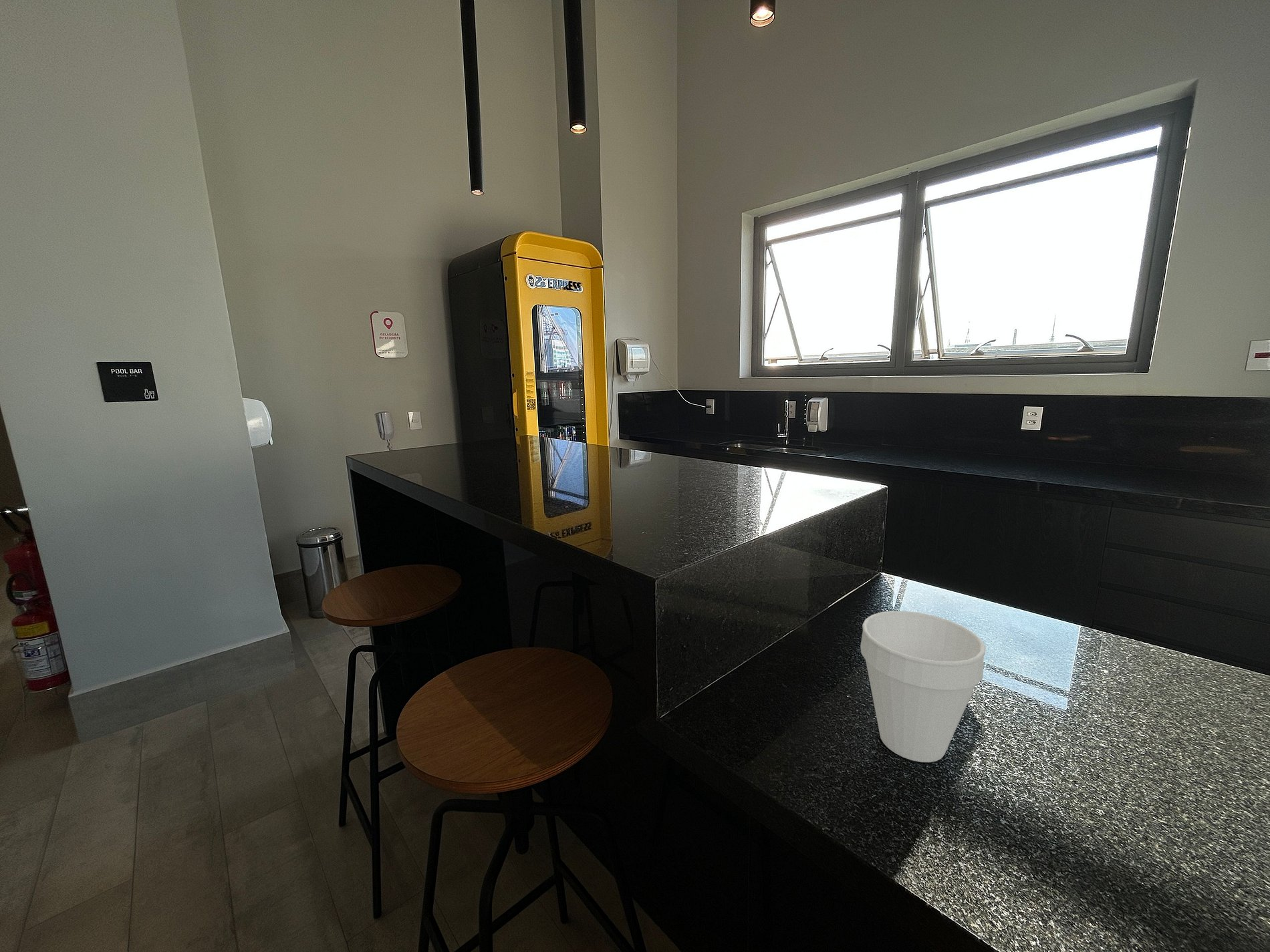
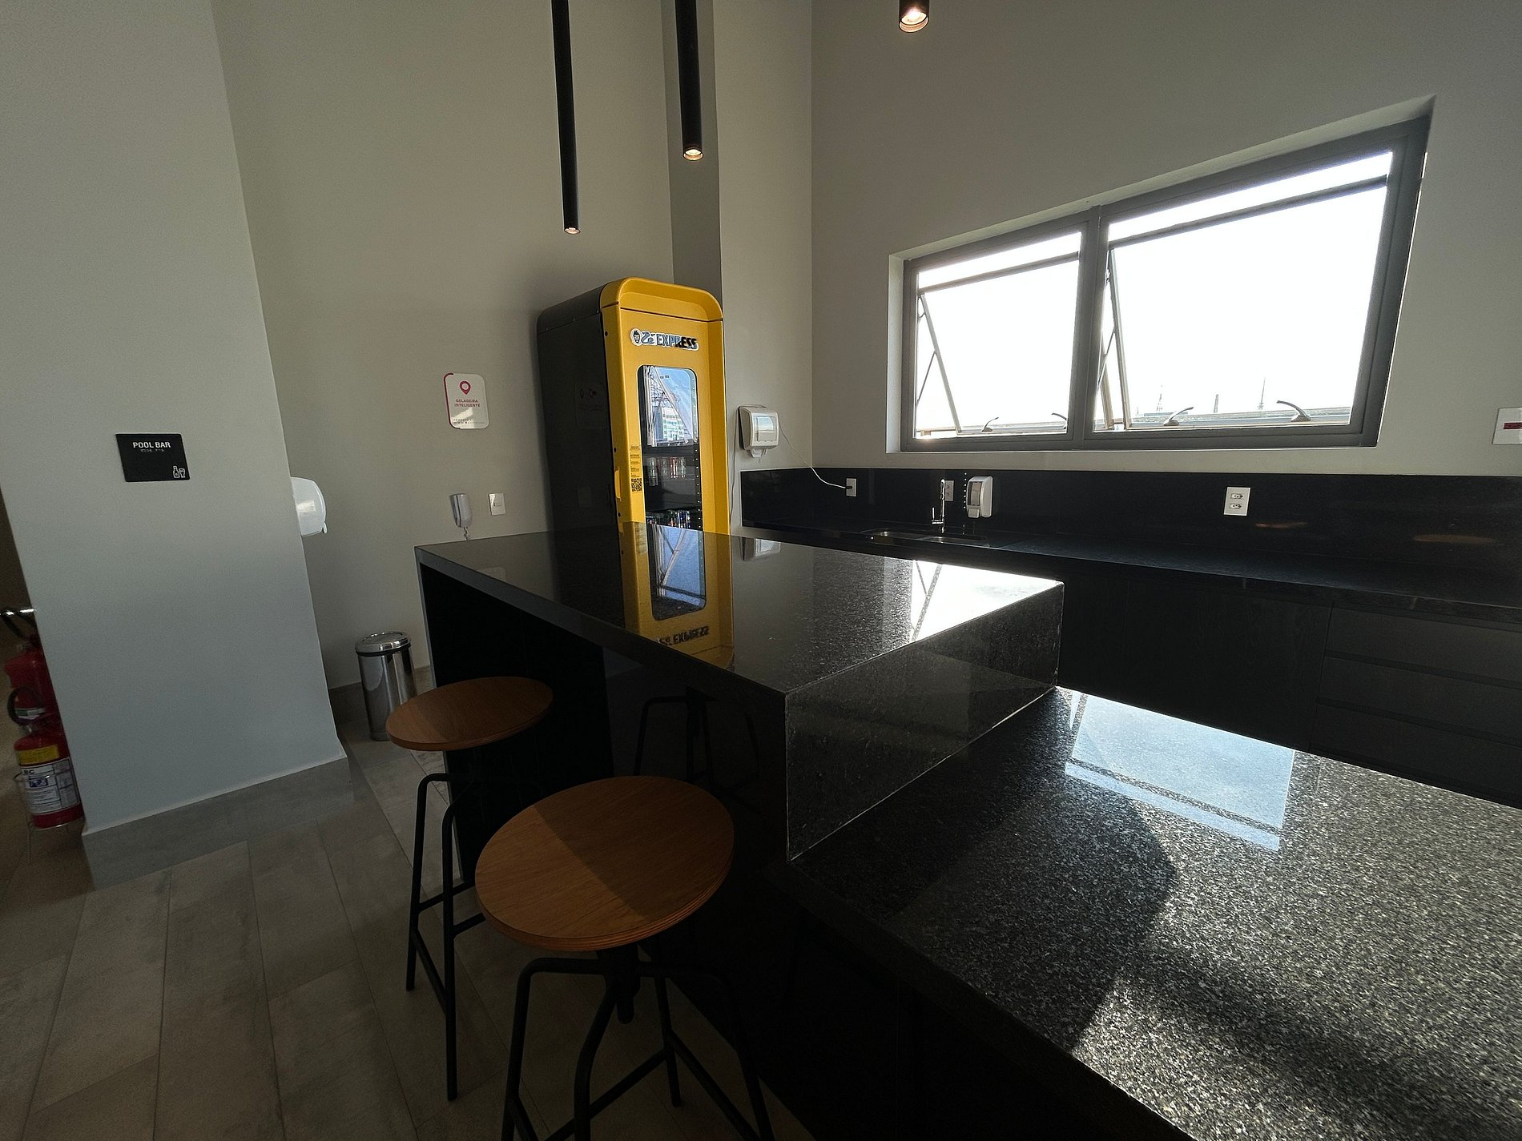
- cup (916, 689)
